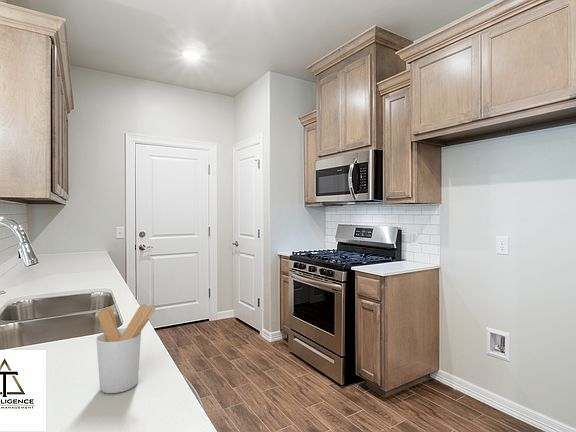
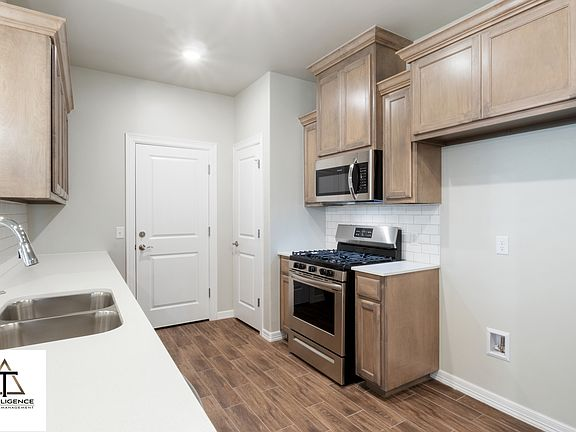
- utensil holder (128, 343)
